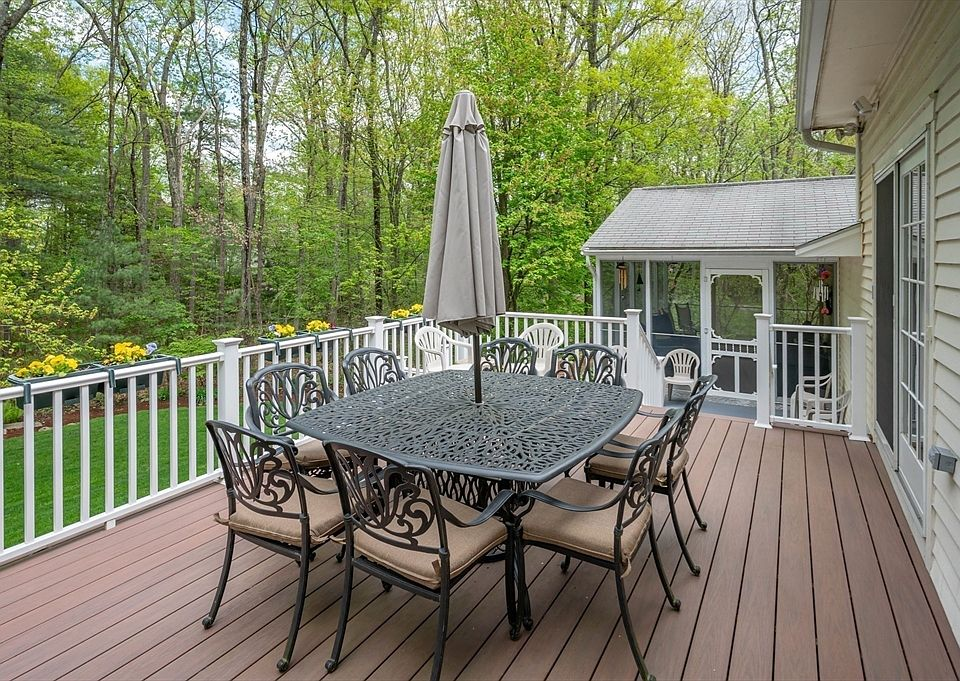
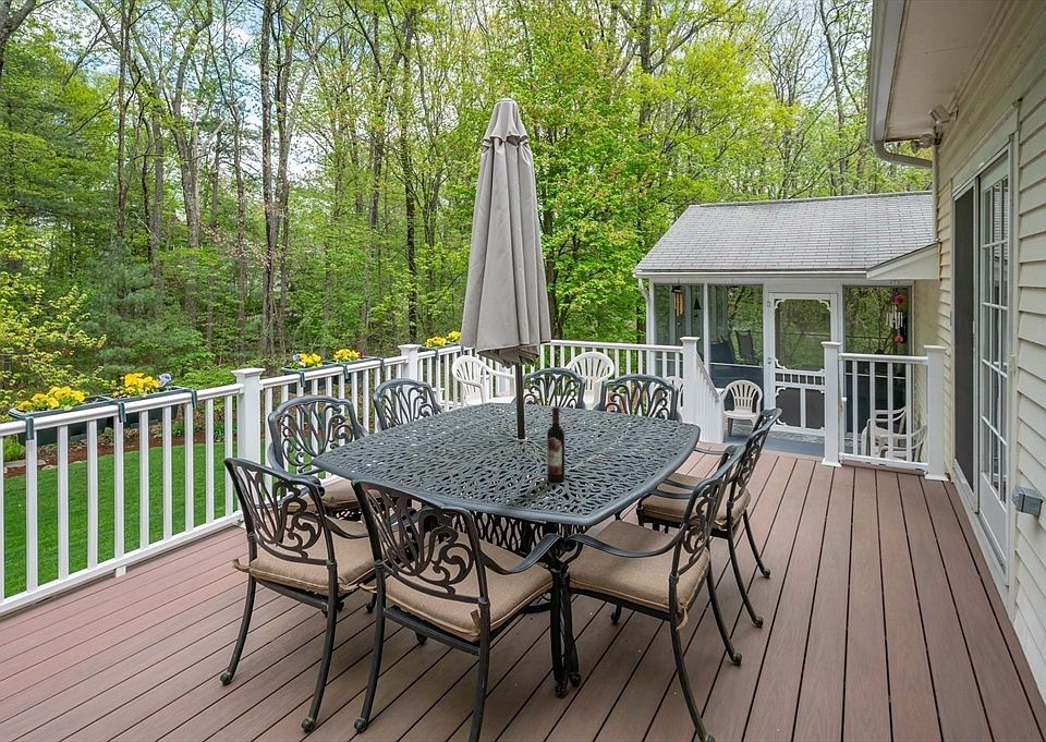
+ wine bottle (556, 443)
